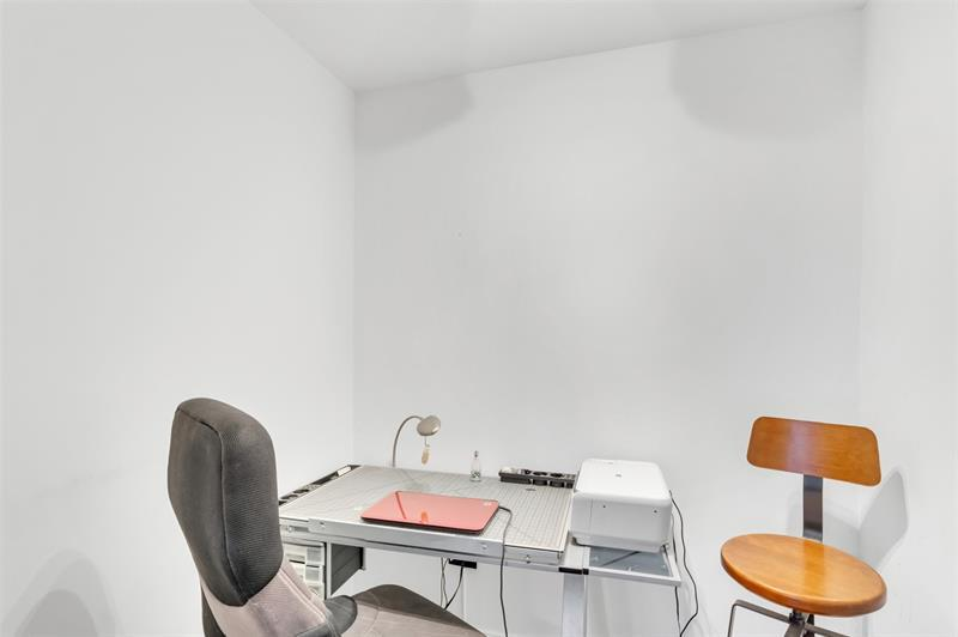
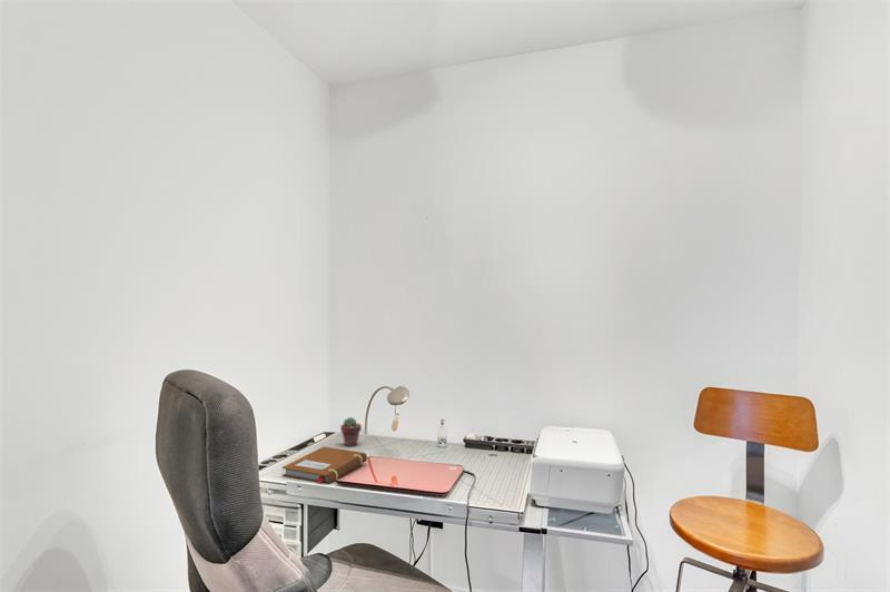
+ notebook (325, 464)
+ potted succulent (350, 431)
